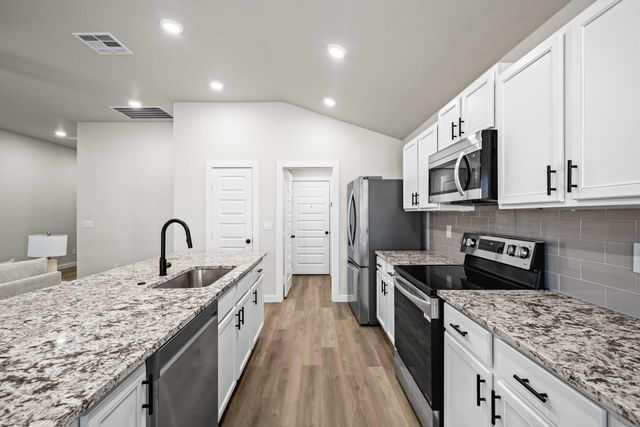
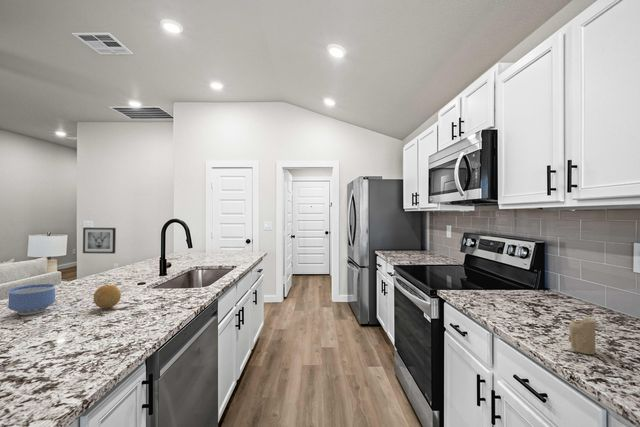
+ candle (581, 334)
+ fruit (107, 296)
+ wall art (99, 240)
+ bowl (32, 299)
